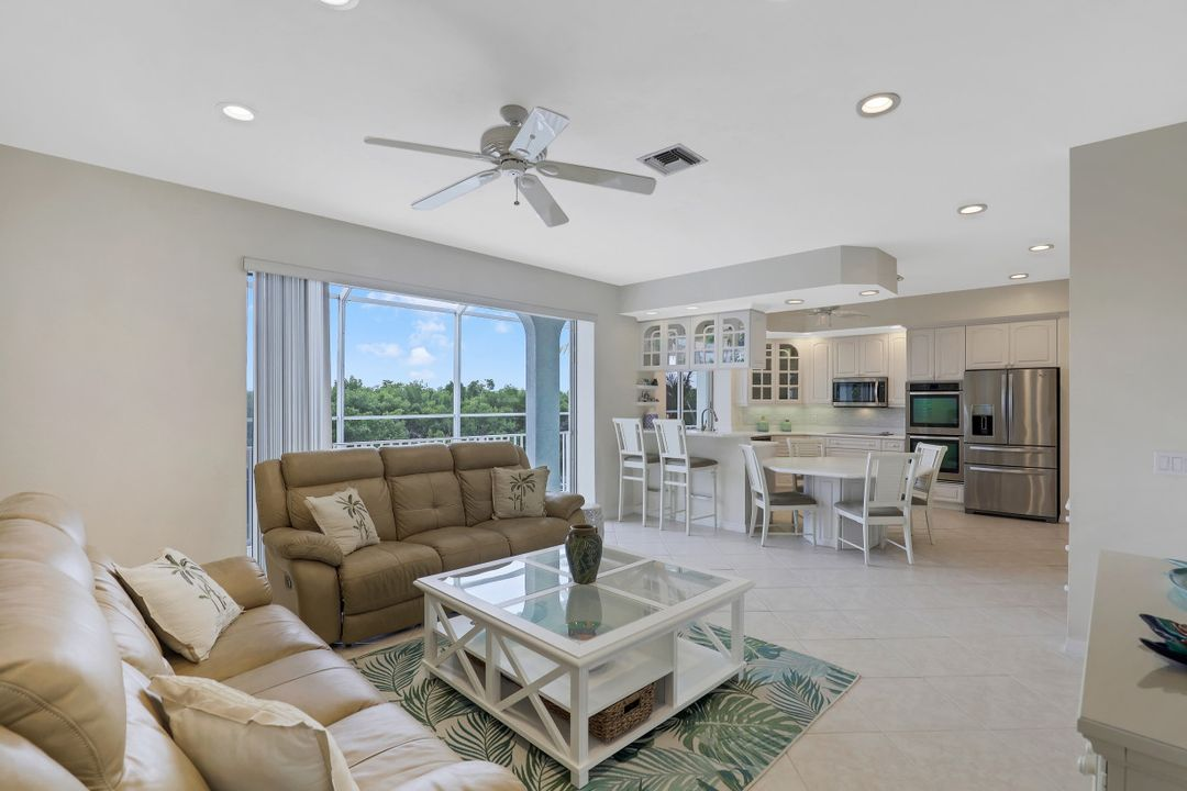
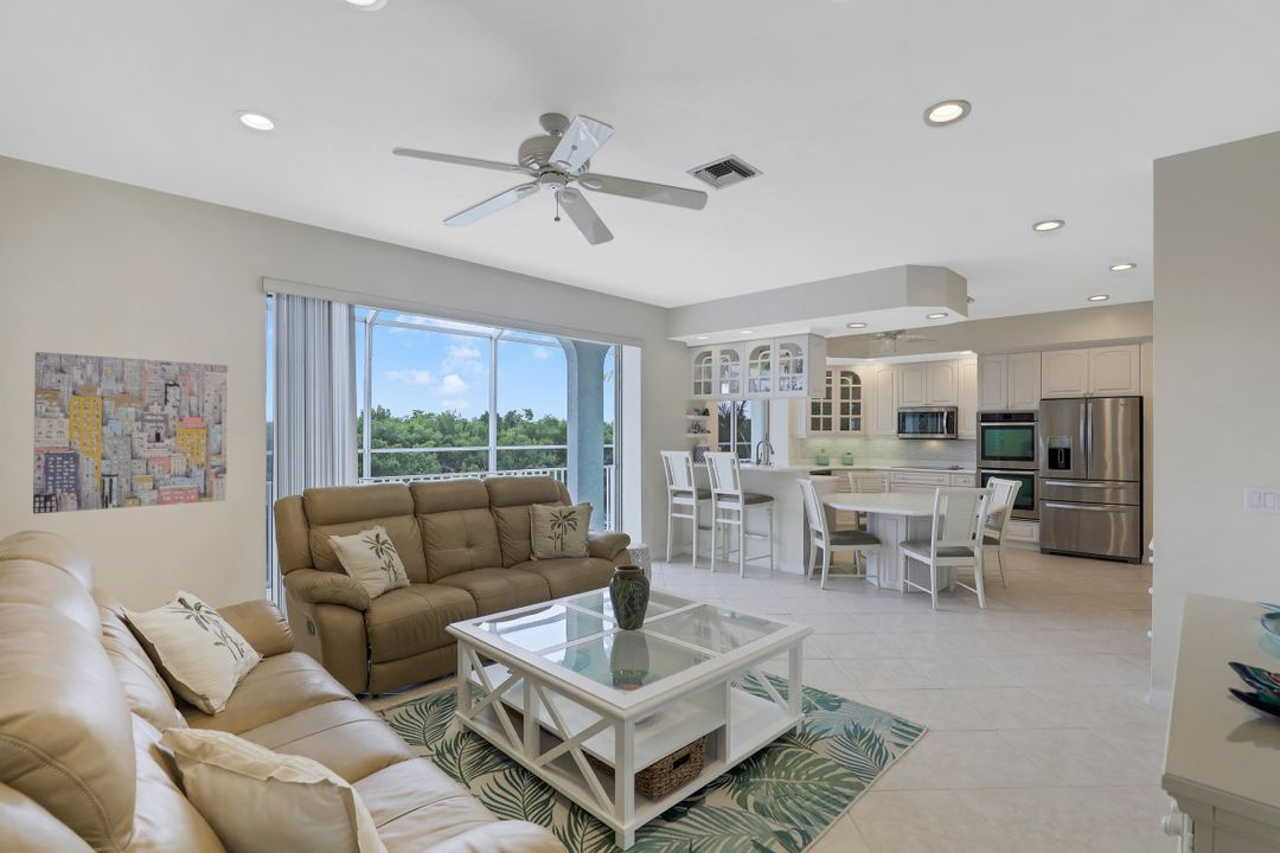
+ wall art (139, 432)
